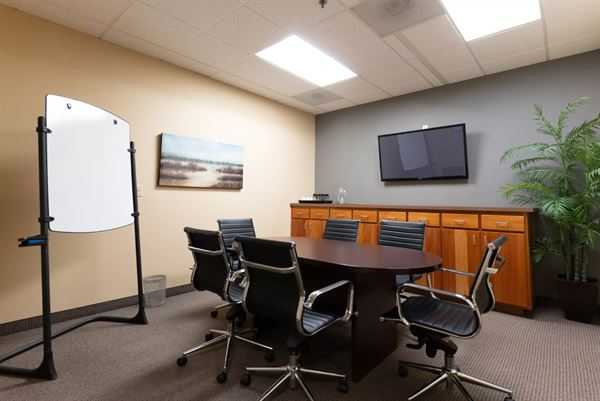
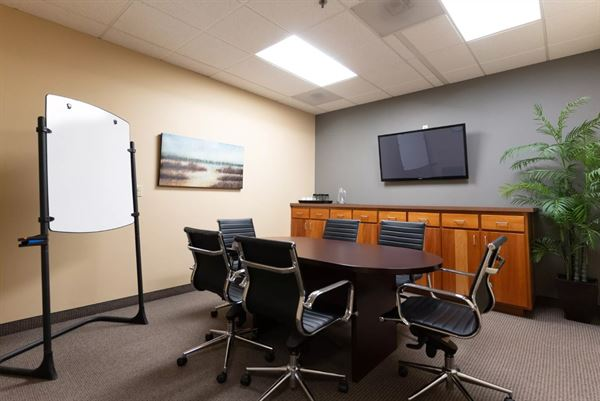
- wastebasket (155, 291)
